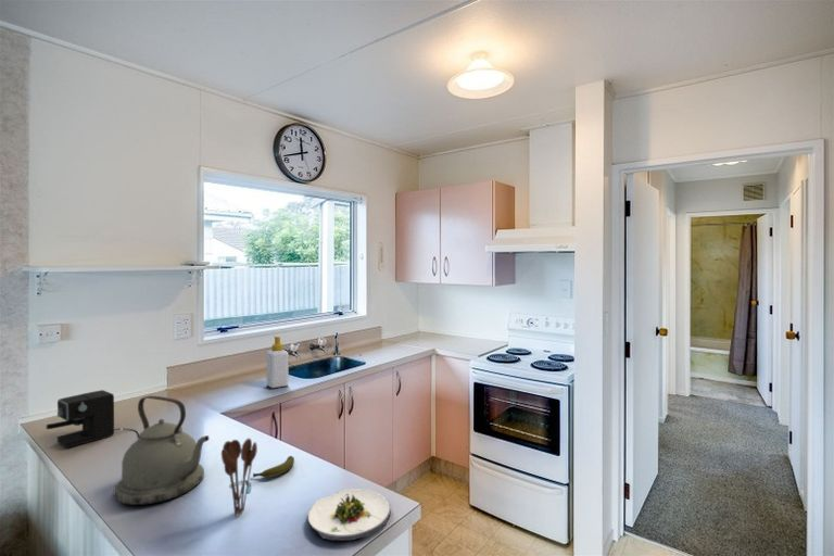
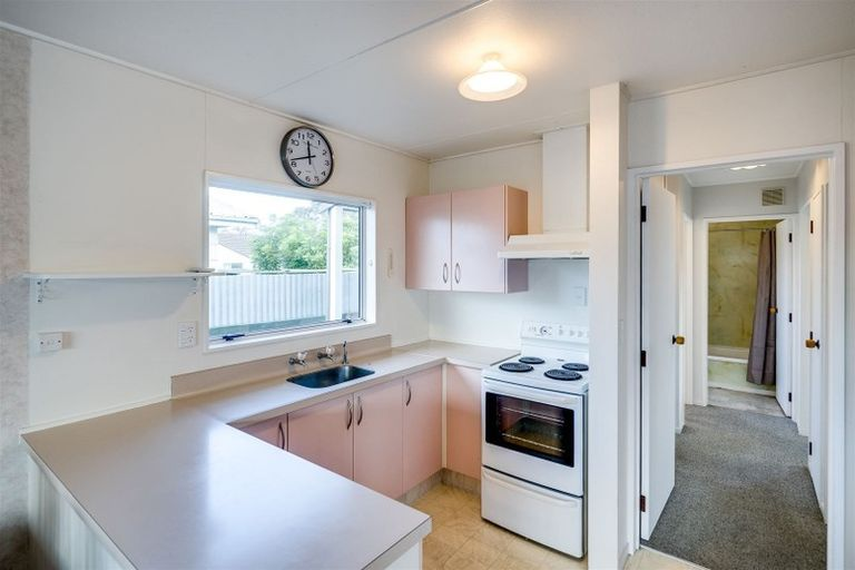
- utensil holder (237, 475)
- coffee maker (98, 420)
- banana (275, 467)
- kettle (166, 441)
- soap bottle (277, 361)
- salad plate (350, 507)
